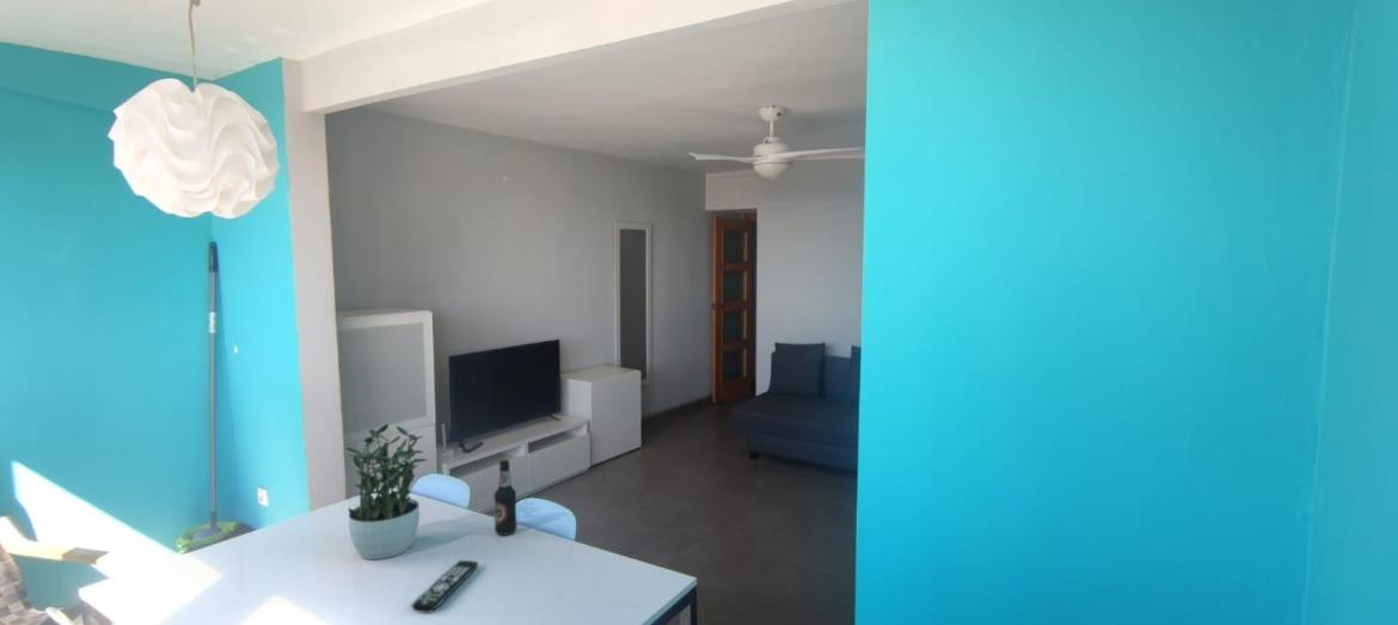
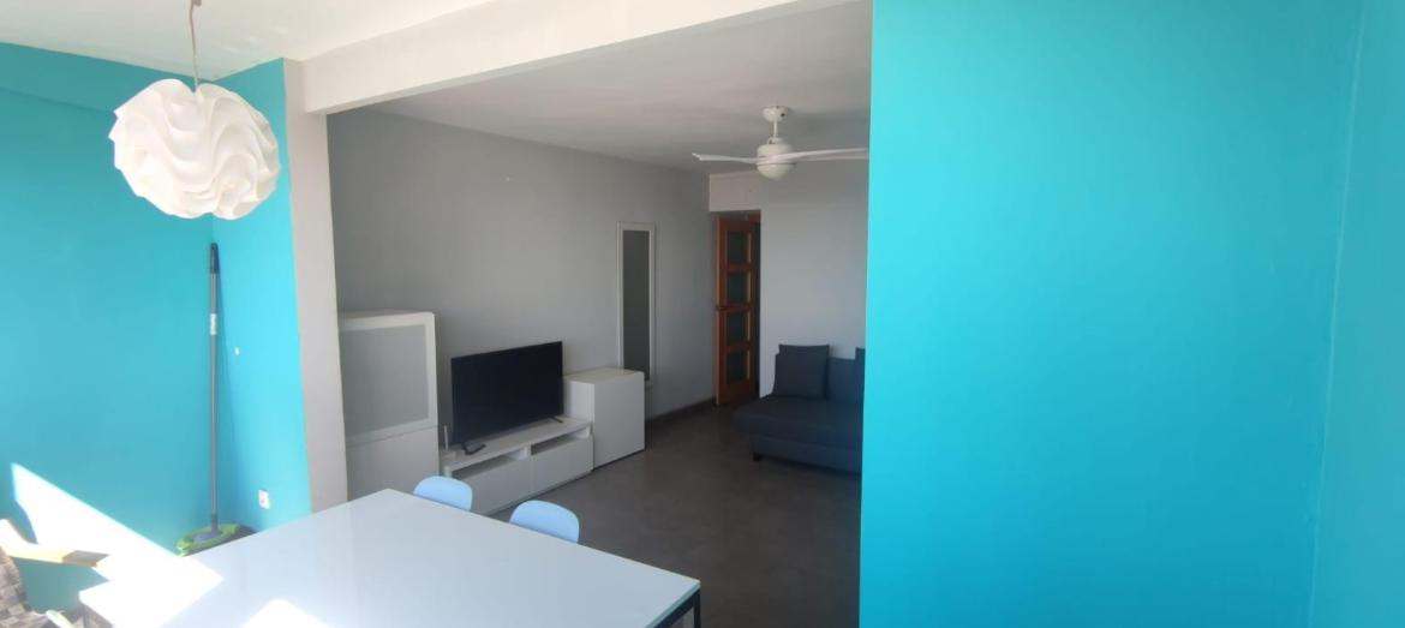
- bottle (504, 496)
- remote control (447, 584)
- potted plant (388, 488)
